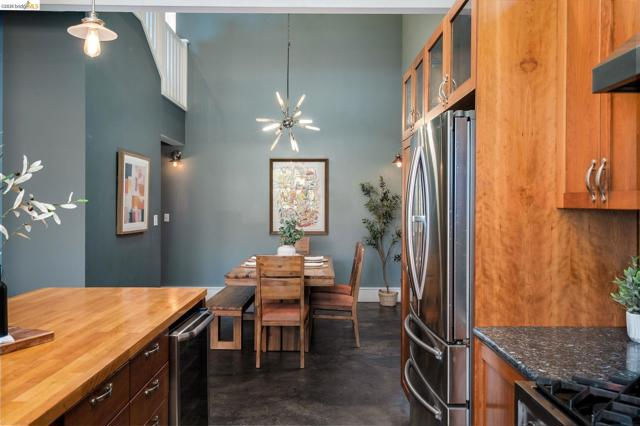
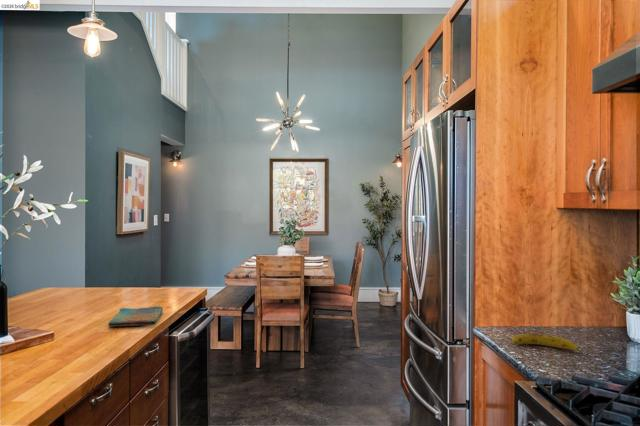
+ fruit (544, 342)
+ dish towel (137, 315)
